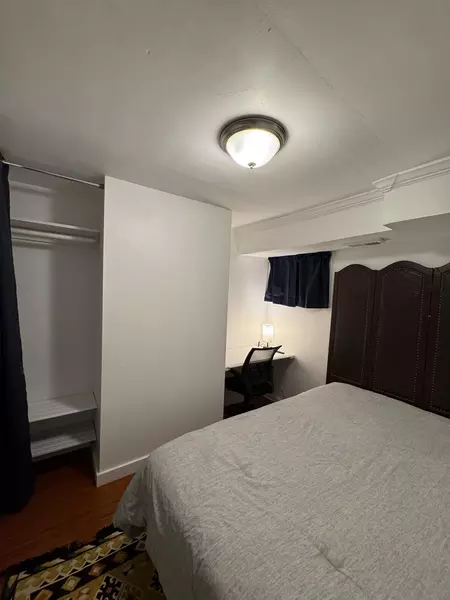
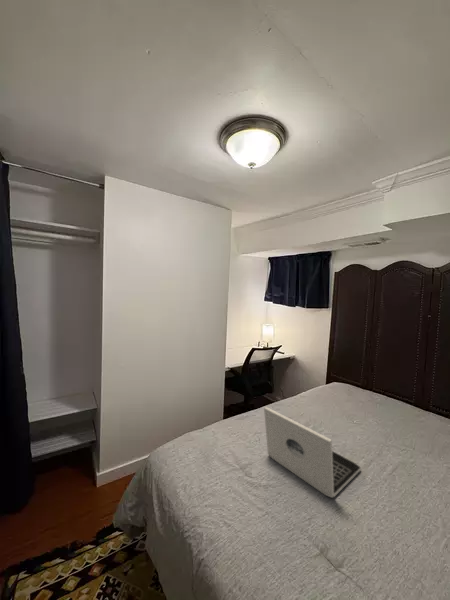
+ laptop (312, 438)
